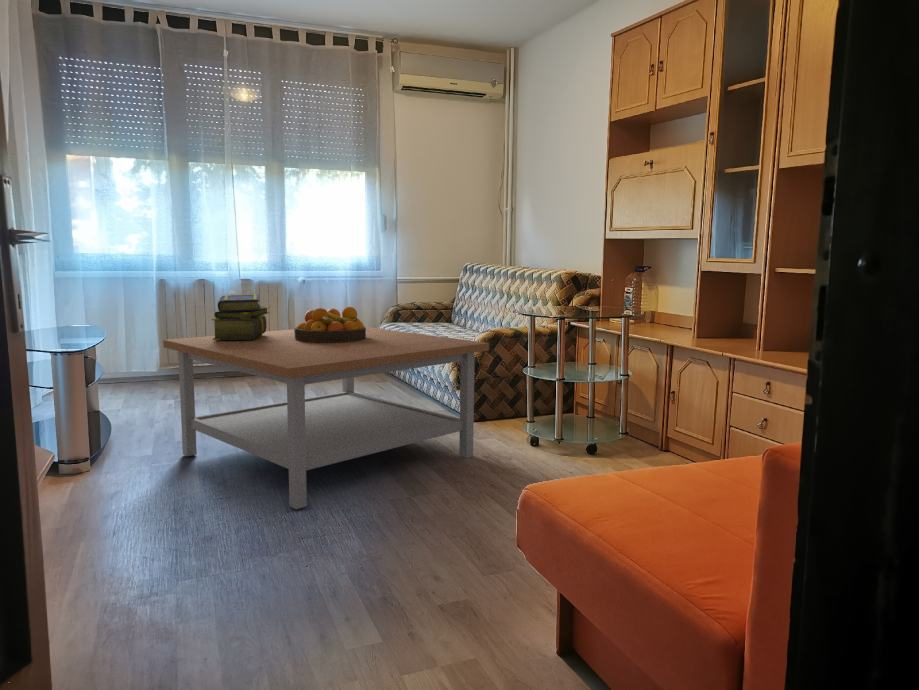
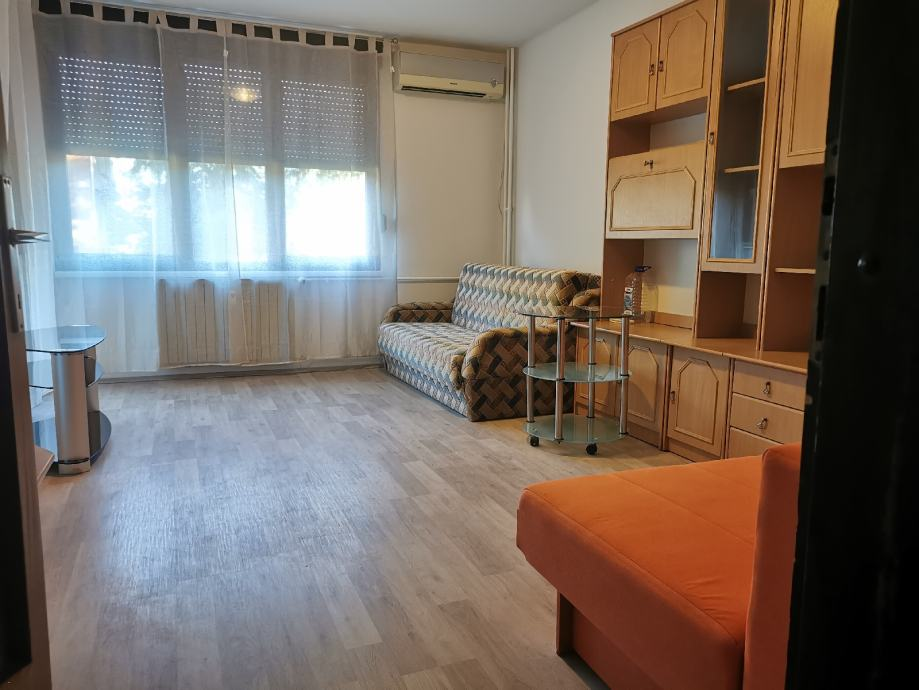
- fruit bowl (330, 322)
- coffee table (327, 399)
- stack of books (241, 316)
